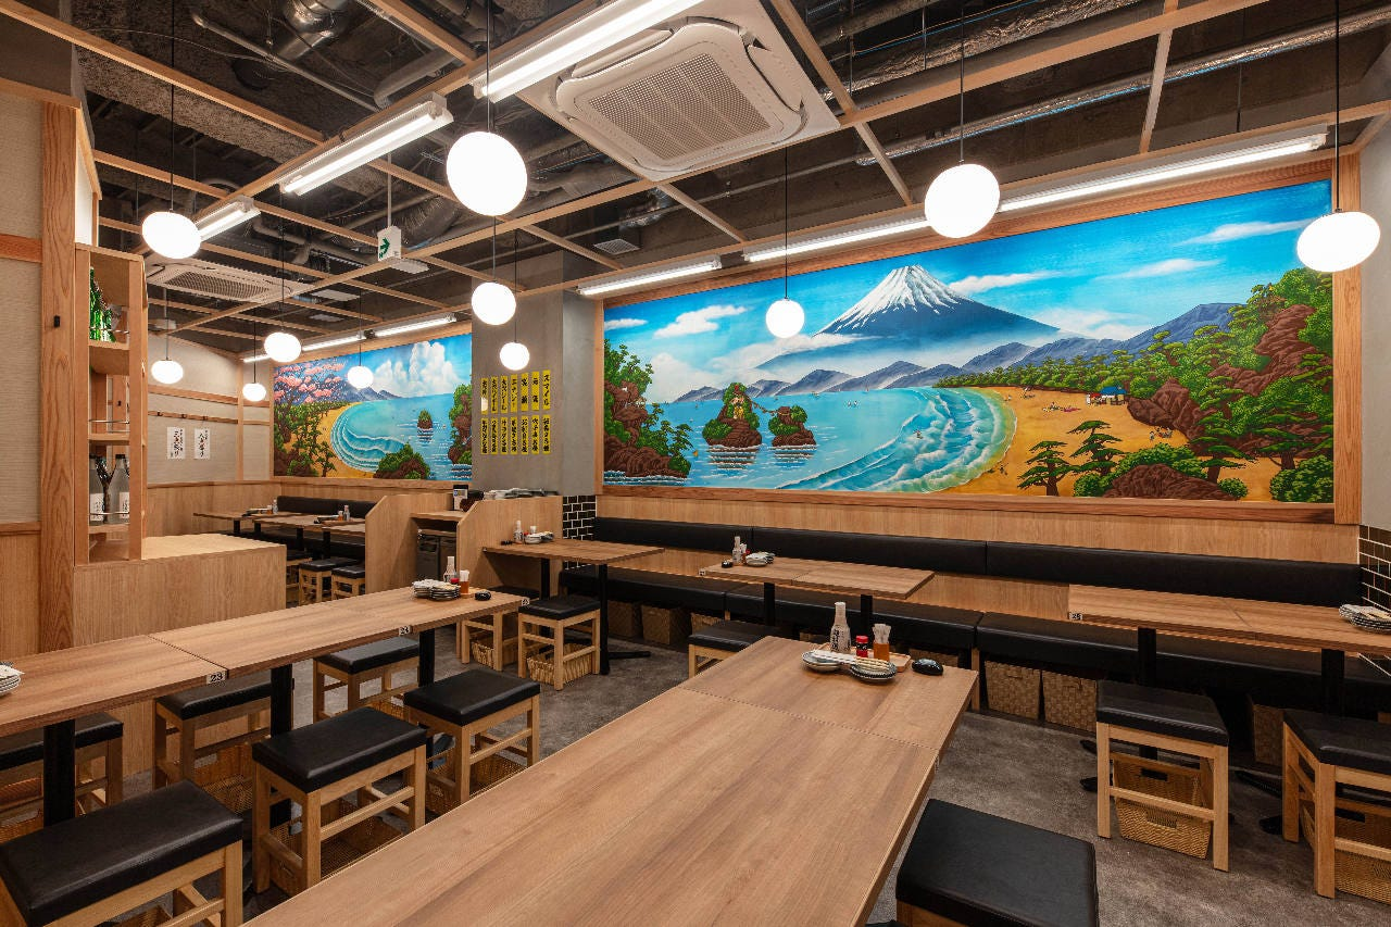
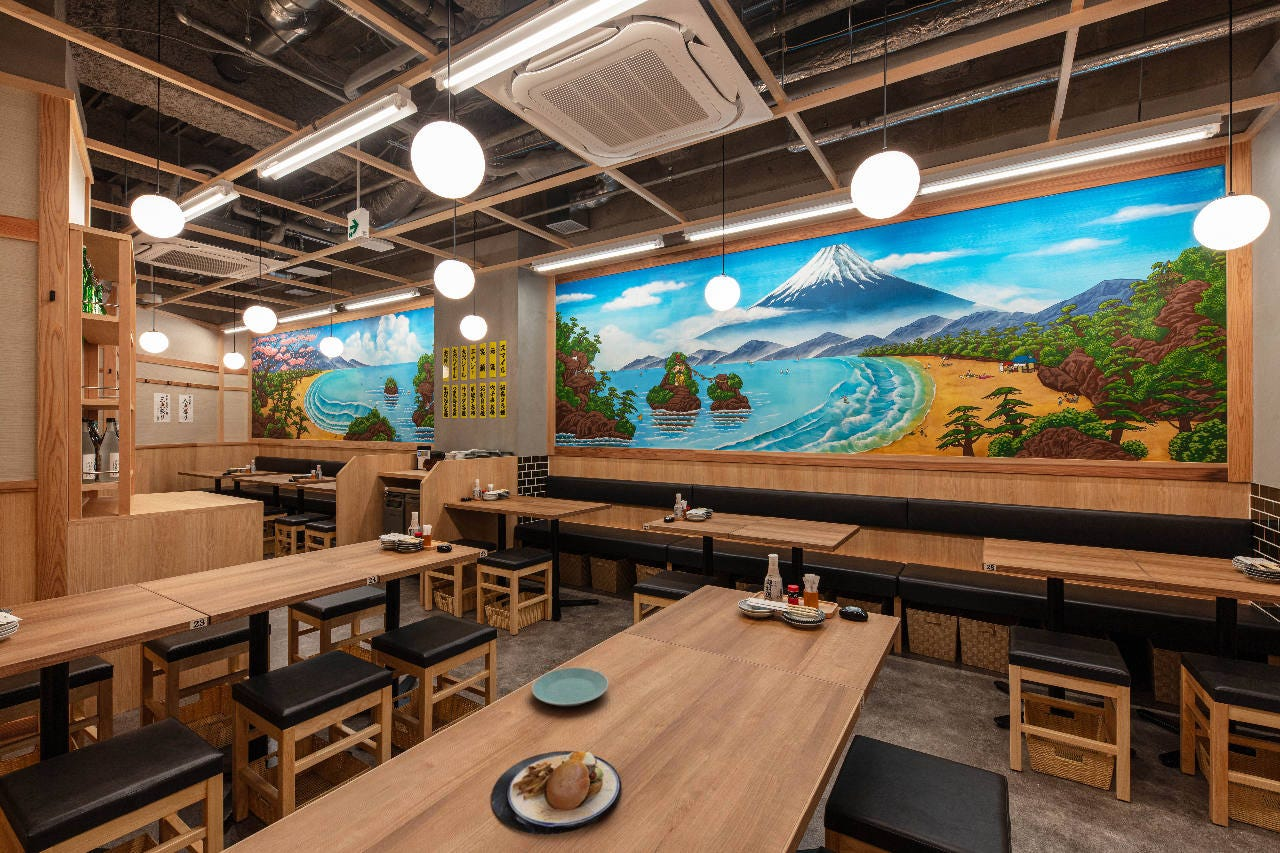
+ plate (570, 688)
+ plate (557, 770)
